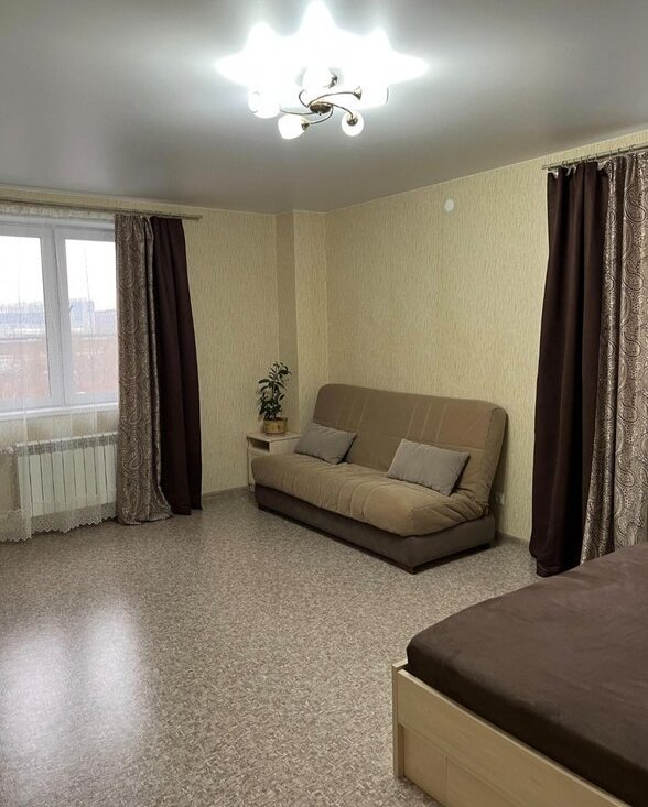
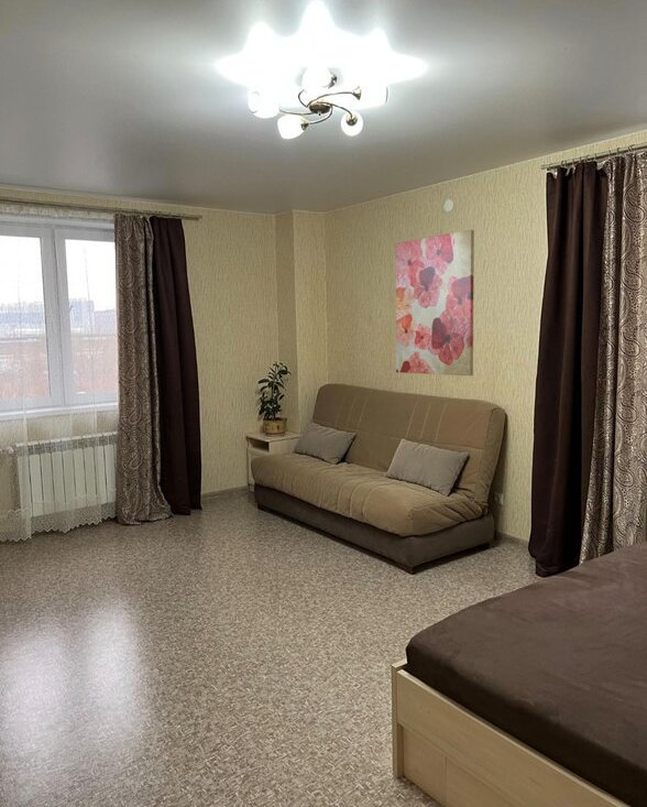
+ wall art (431, 306)
